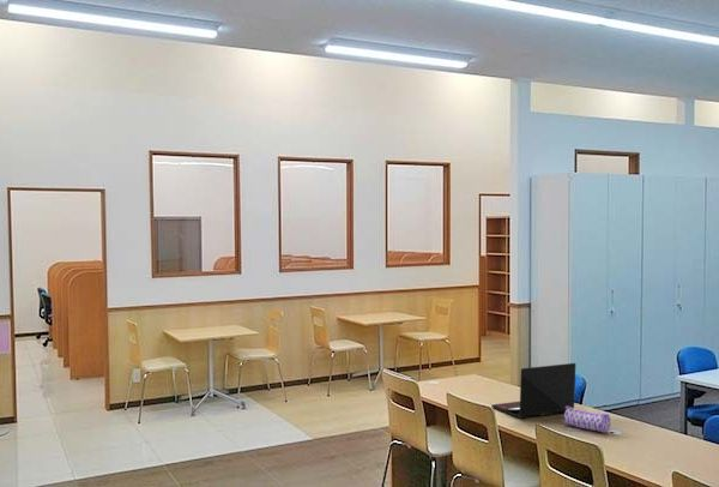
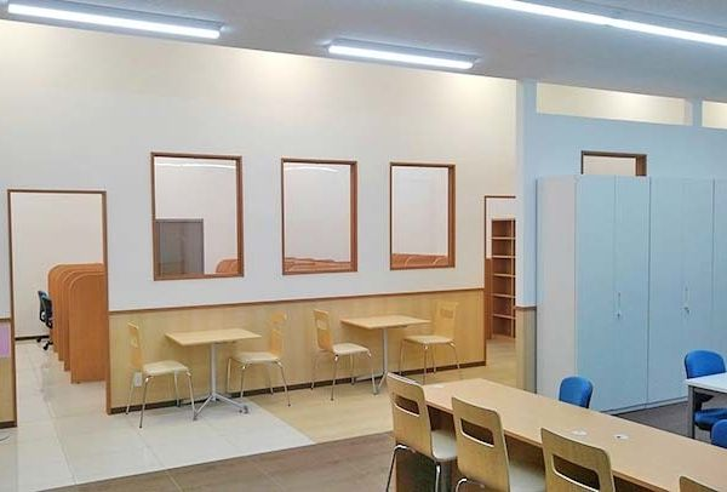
- laptop (532, 385)
- pencil case (586, 419)
